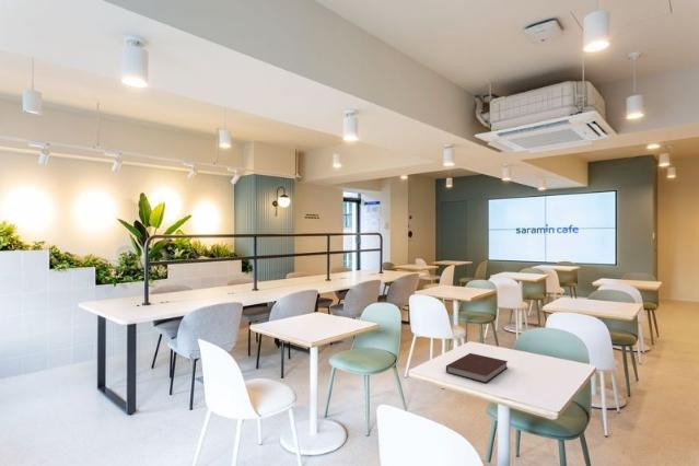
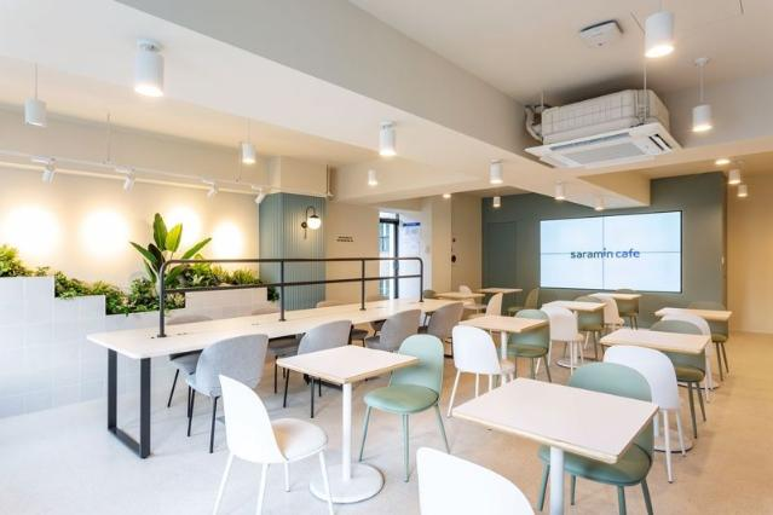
- notebook (477, 366)
